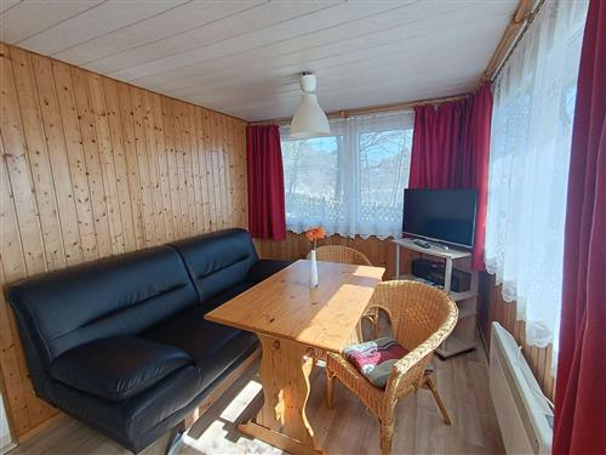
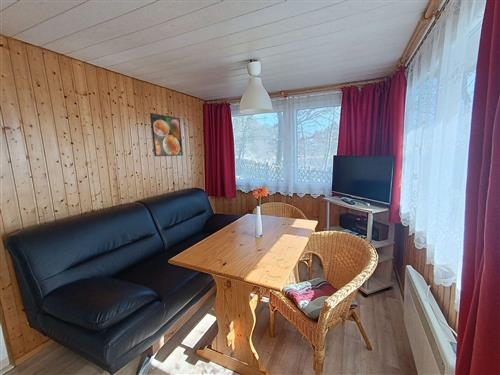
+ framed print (167, 136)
